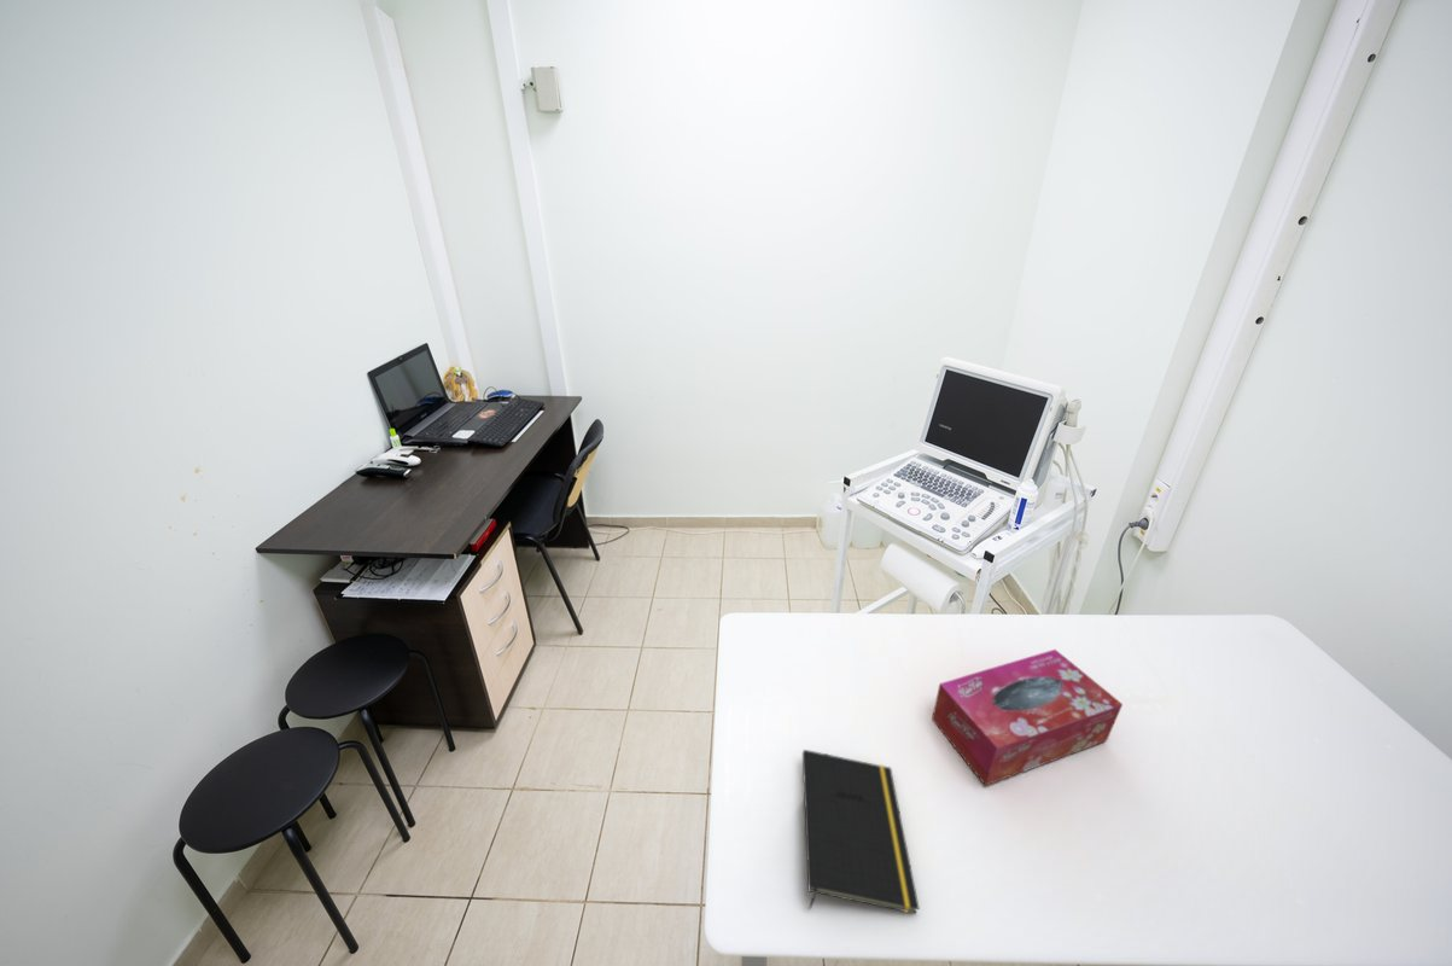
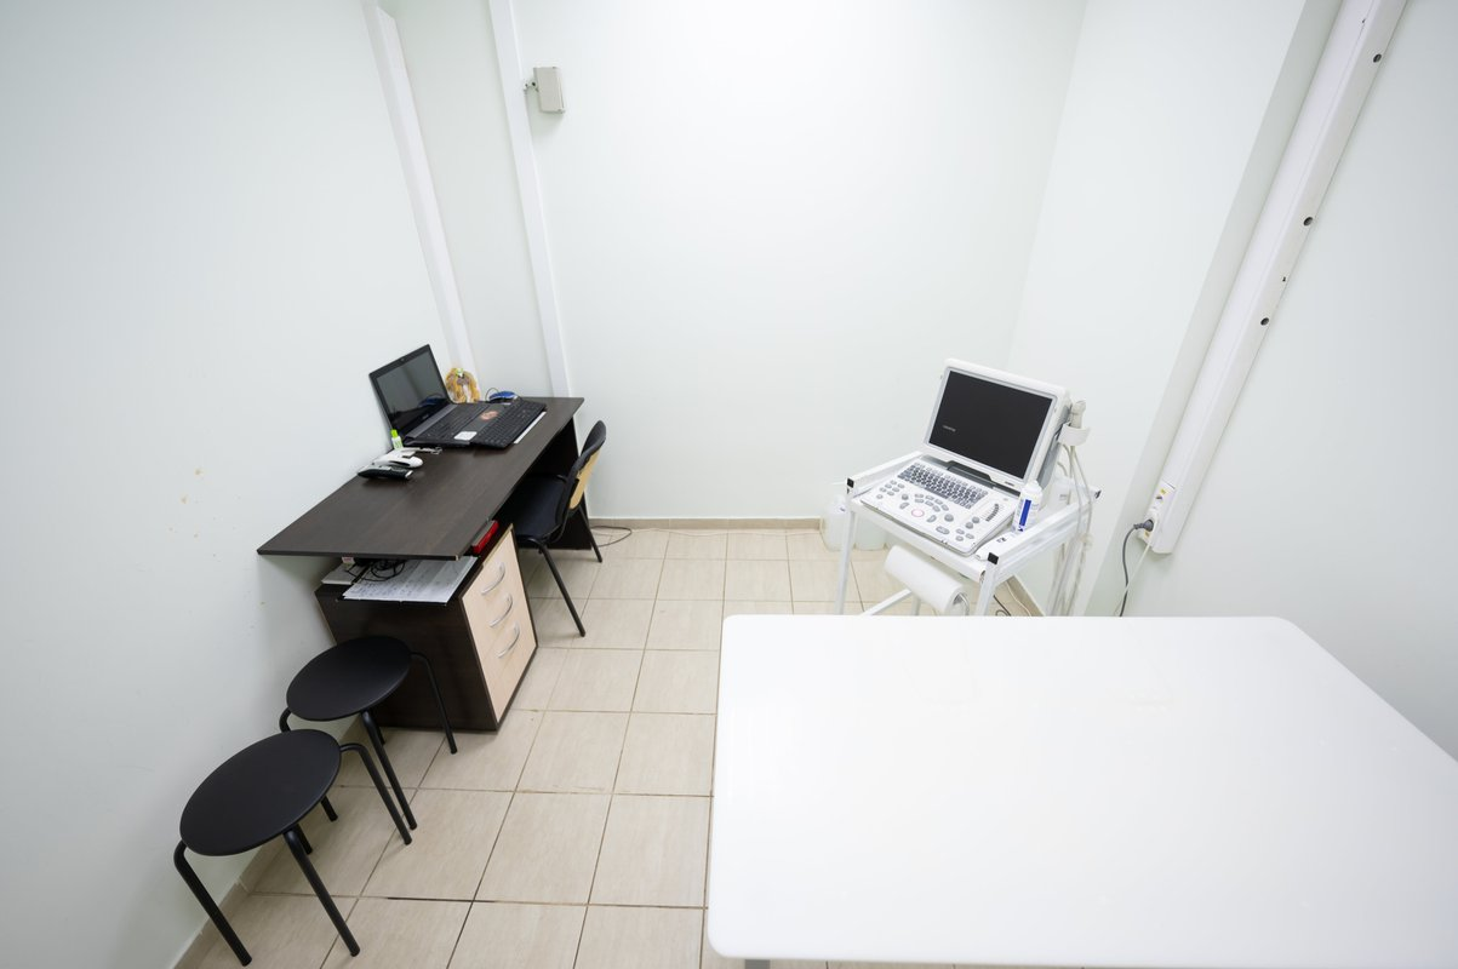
- tissue box (1022, 711)
- notepad (853, 822)
